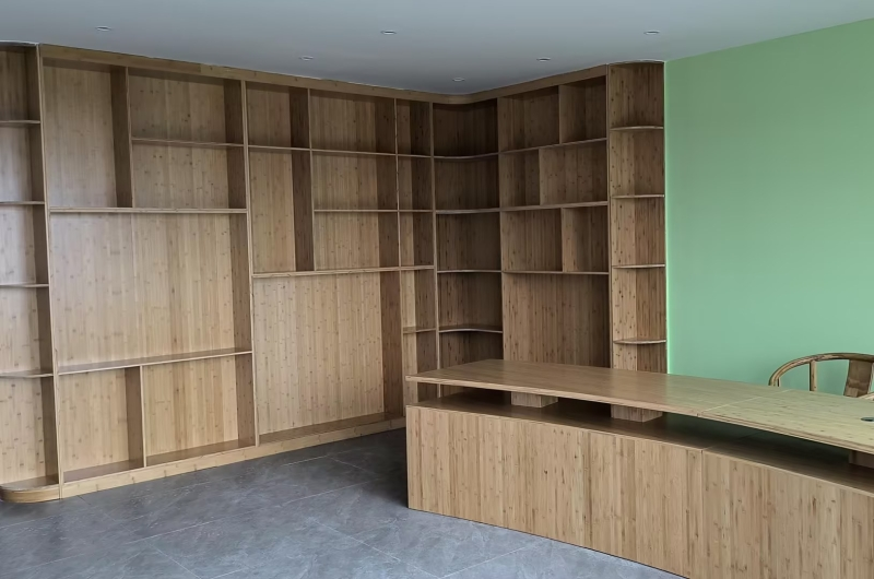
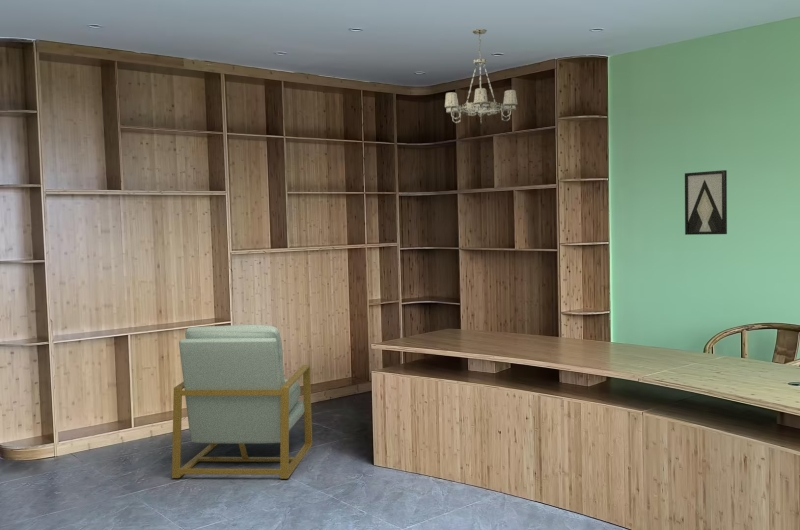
+ chandelier (480, 75)
+ chair (245, 390)
+ wall art (705, 203)
